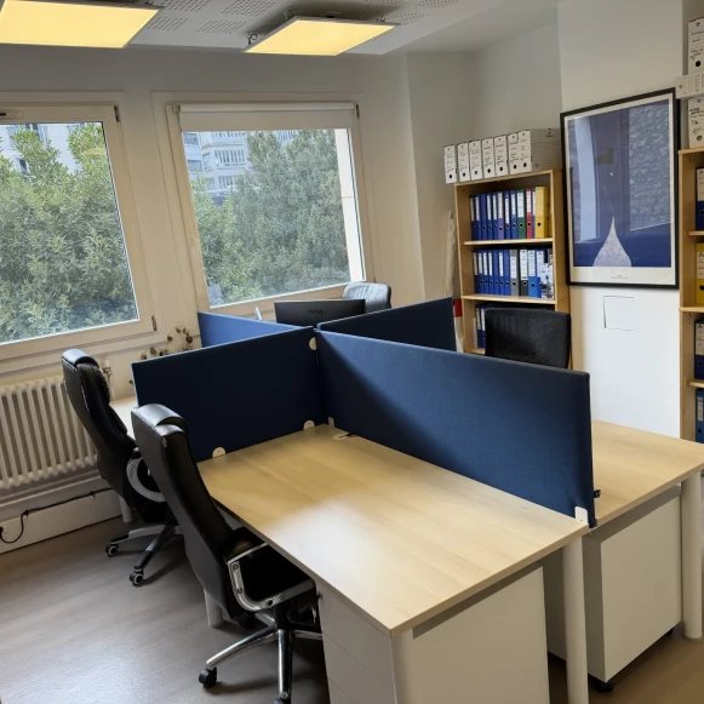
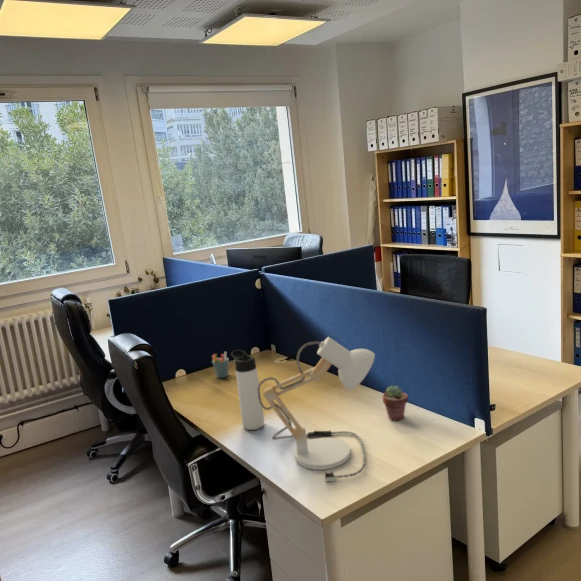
+ pen holder (220, 363)
+ desk lamp (318, 381)
+ thermos bottle (246, 389)
+ potted succulent (395, 401)
